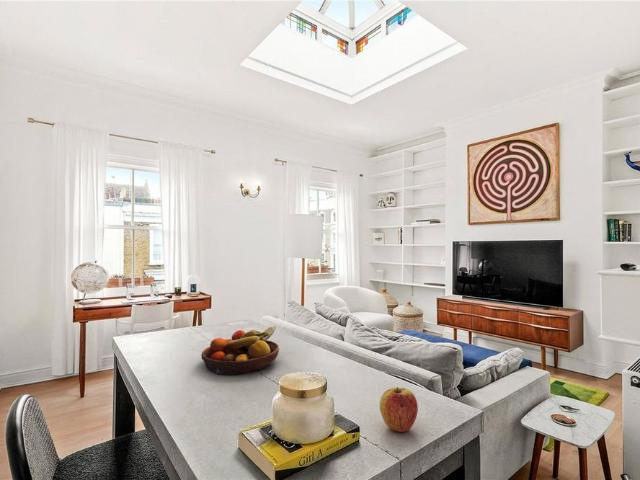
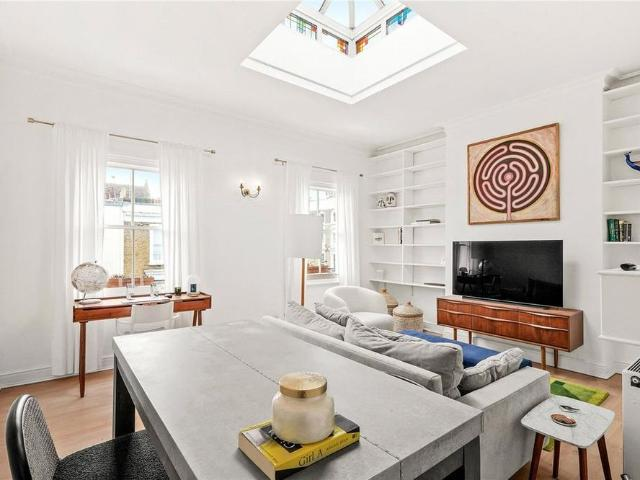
- fruit bowl (241, 345)
- apple (398, 408)
